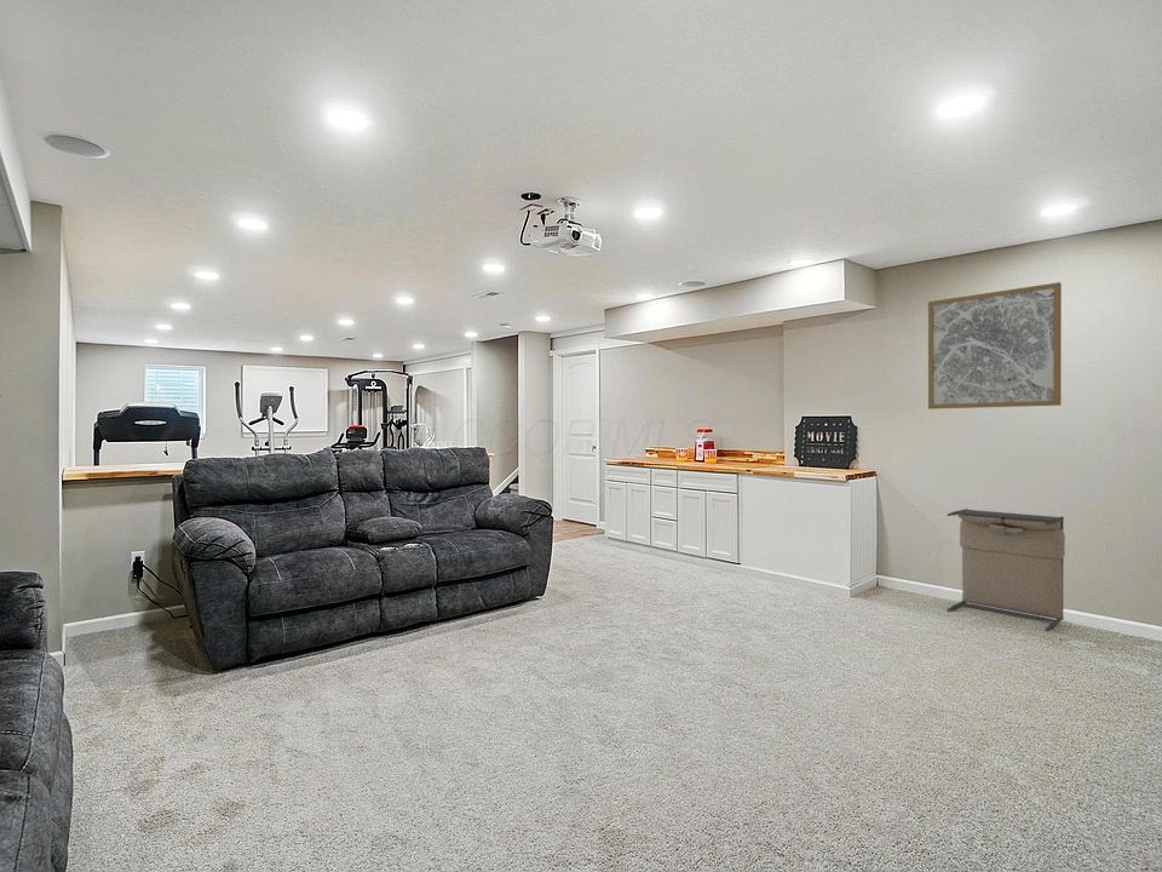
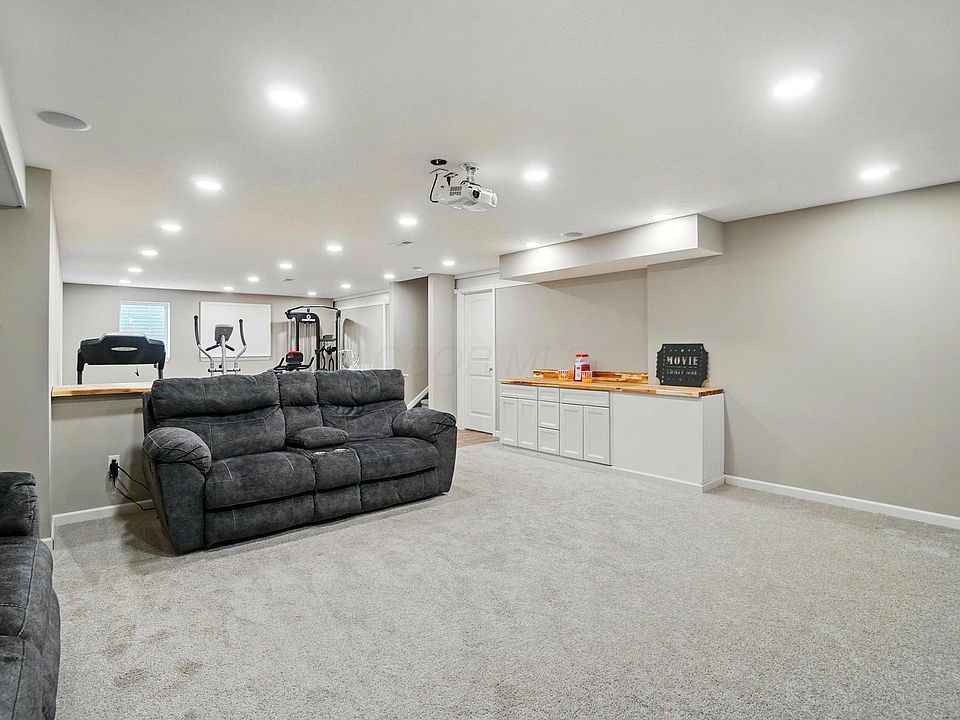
- wall art (990, 350)
- laundry hamper (1003, 564)
